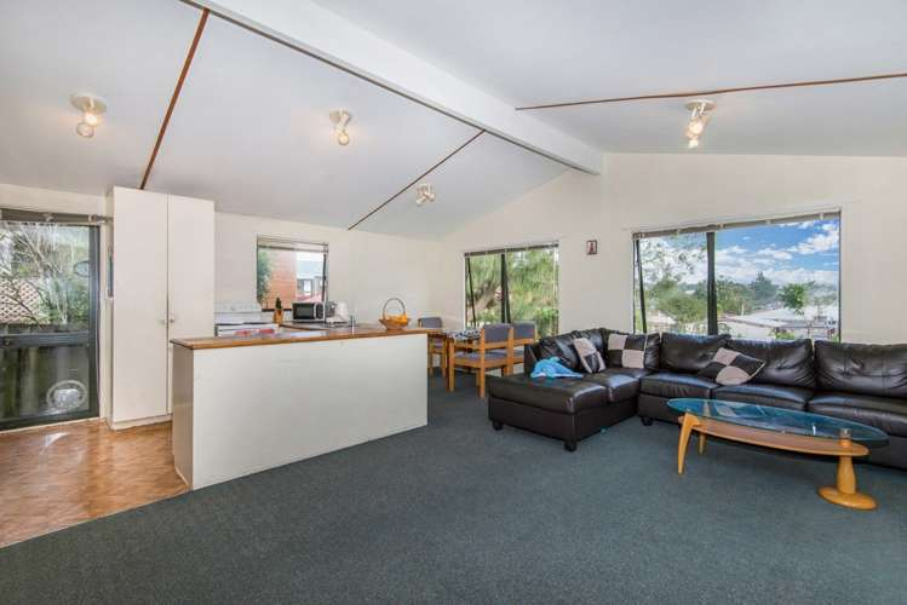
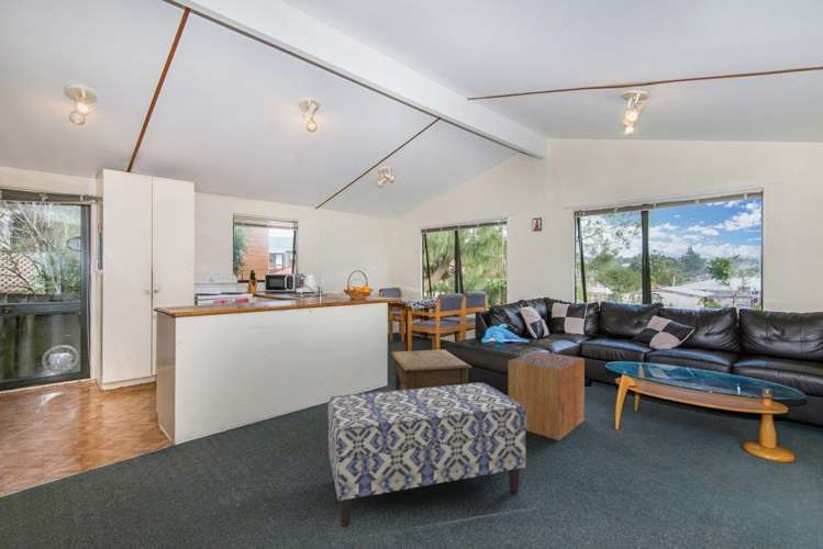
+ side table (427, 386)
+ bench (423, 444)
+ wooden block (546, 391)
